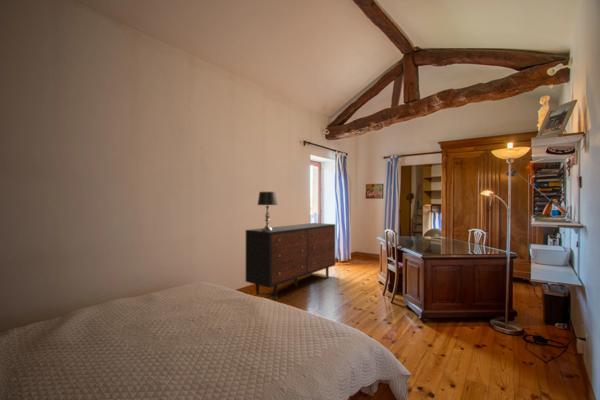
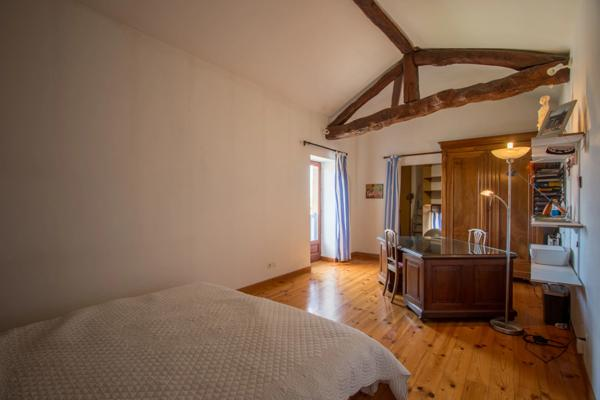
- dresser (296, 256)
- table lamp (267, 211)
